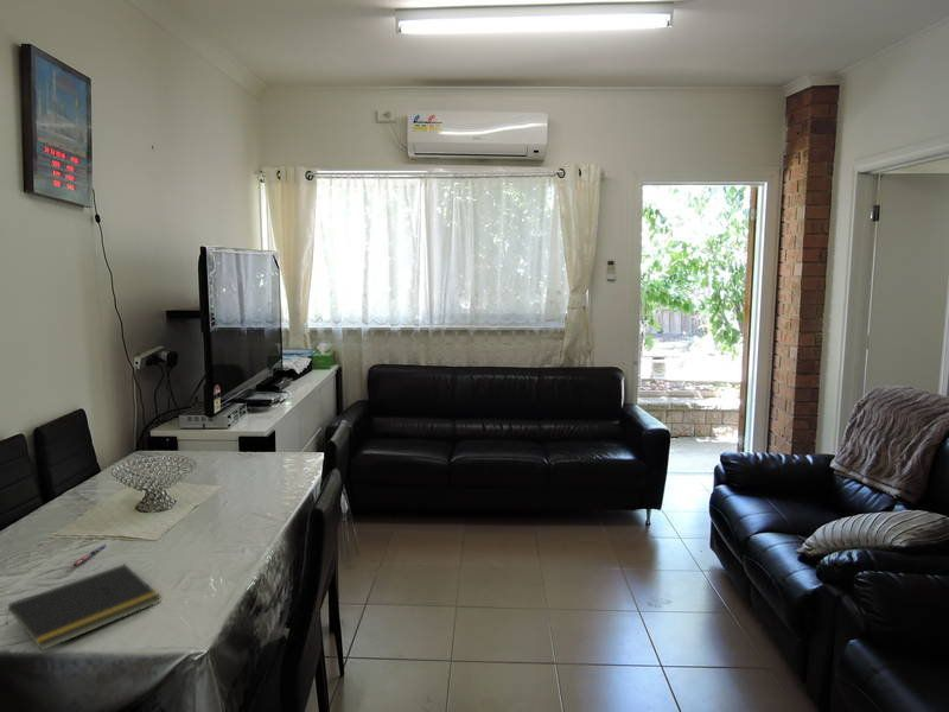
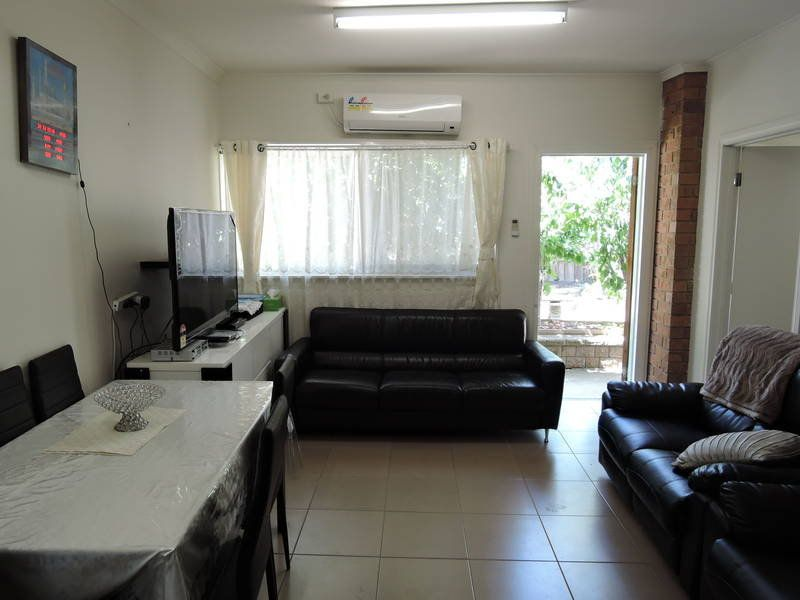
- pen (91, 553)
- notepad (88, 602)
